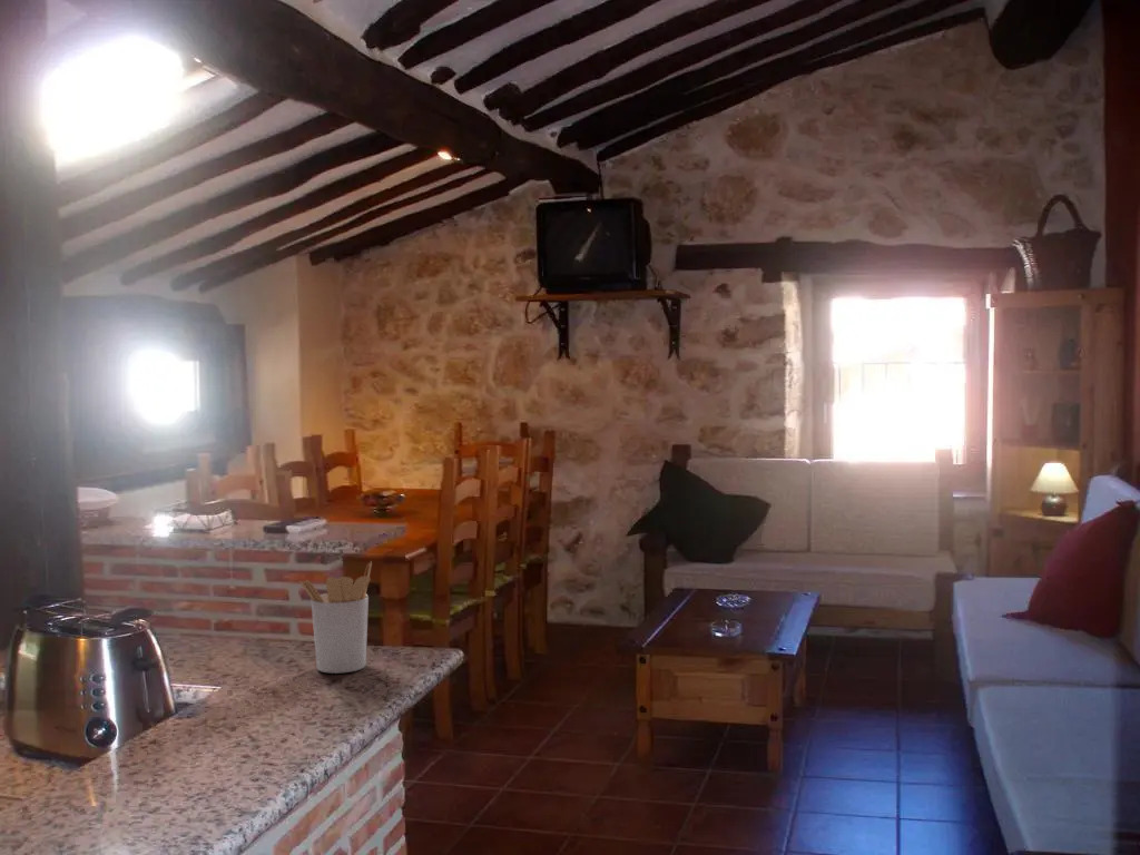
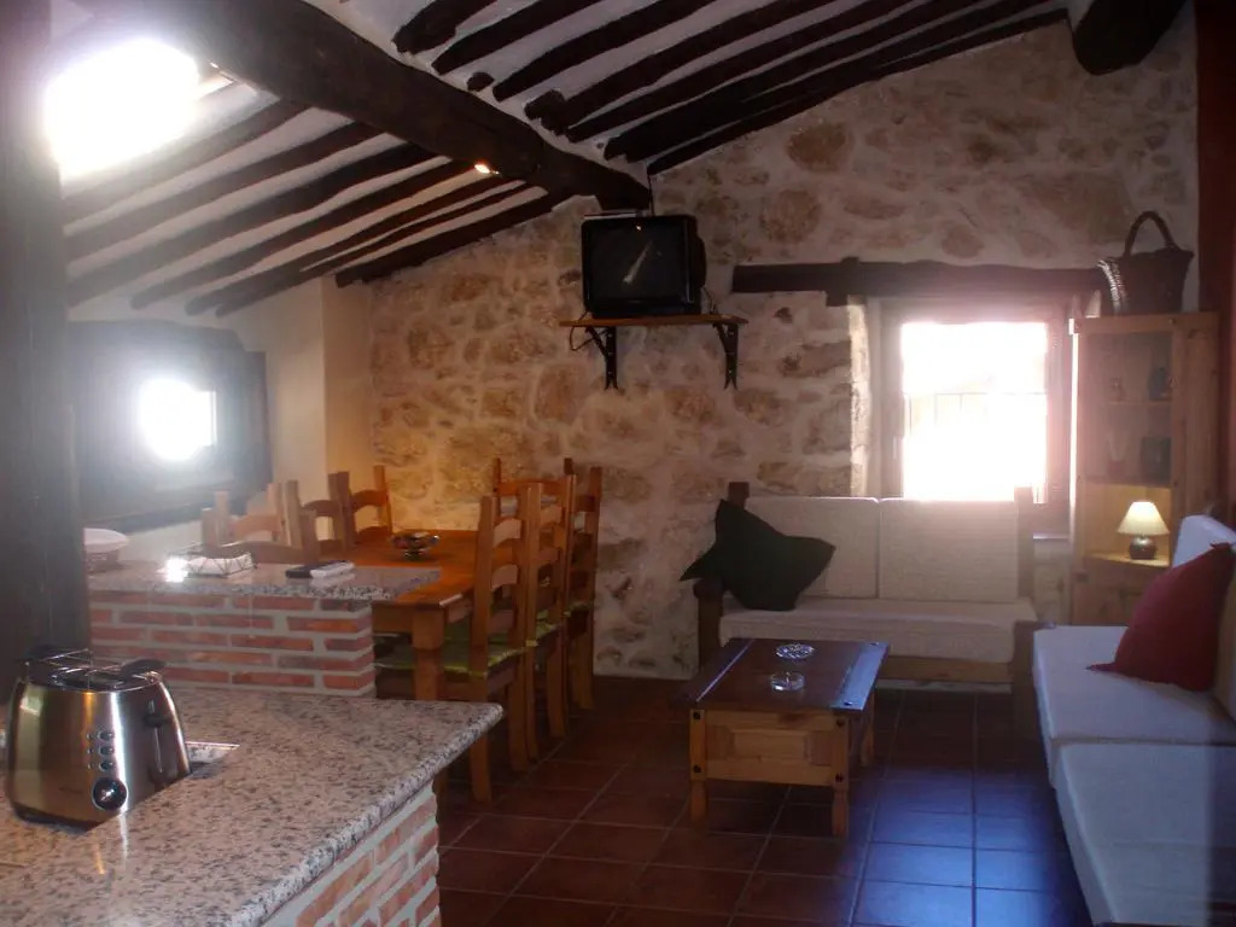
- utensil holder (343, 618)
